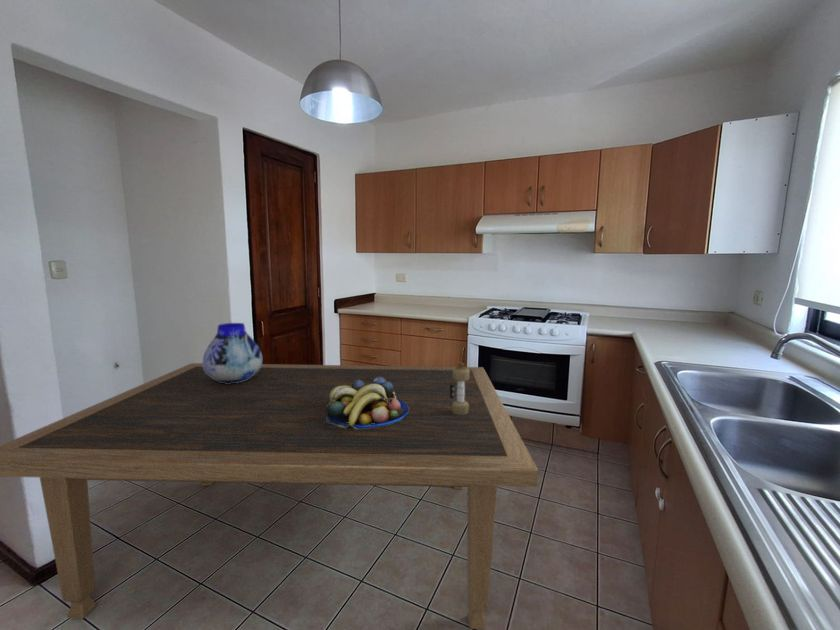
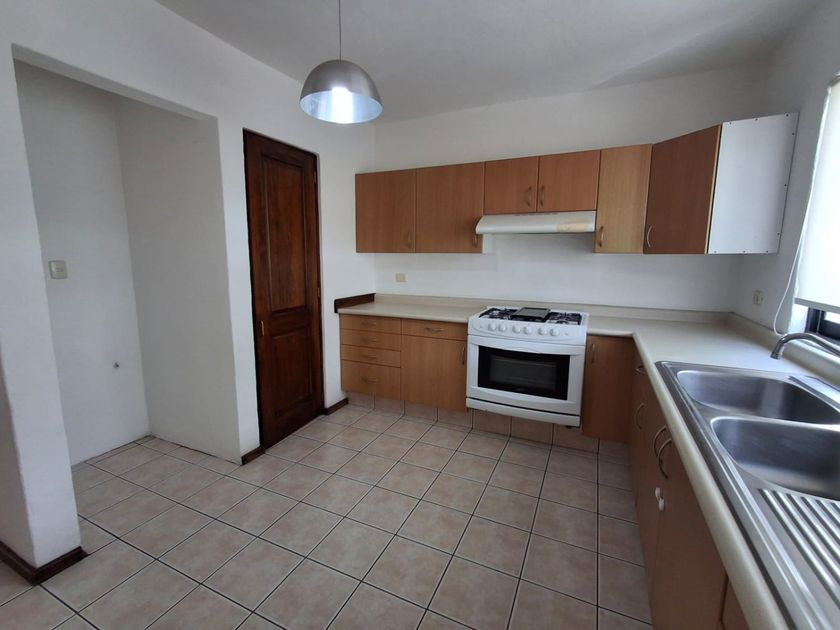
- fruit bowl (368, 396)
- vase (232, 352)
- dining table (309, 469)
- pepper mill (459, 387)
